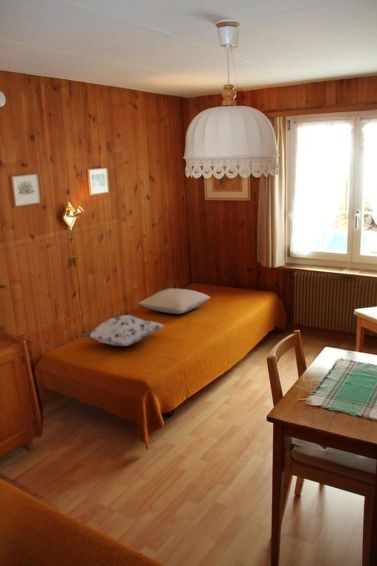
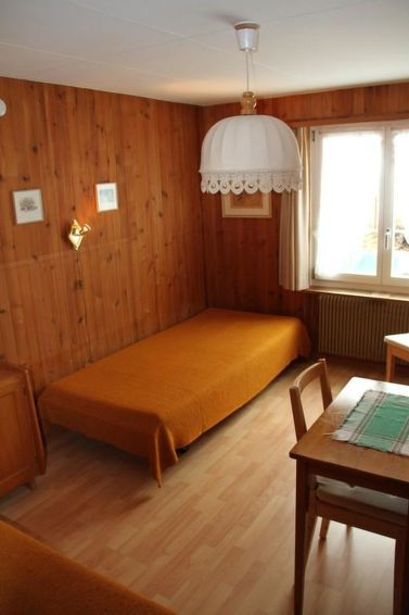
- decorative pillow (122, 330)
- pillow (174, 300)
